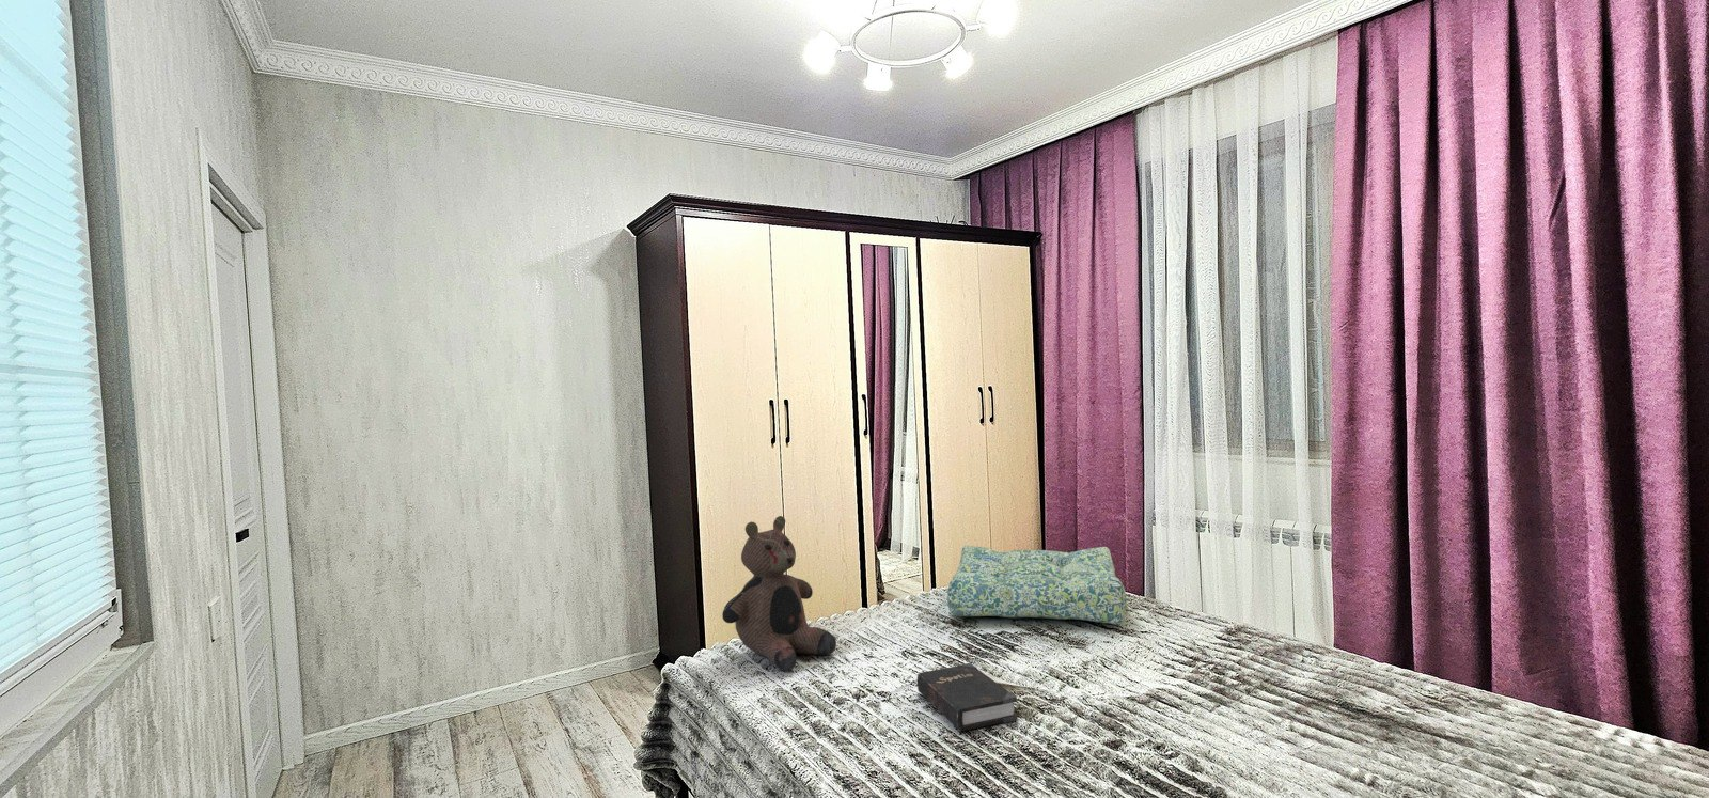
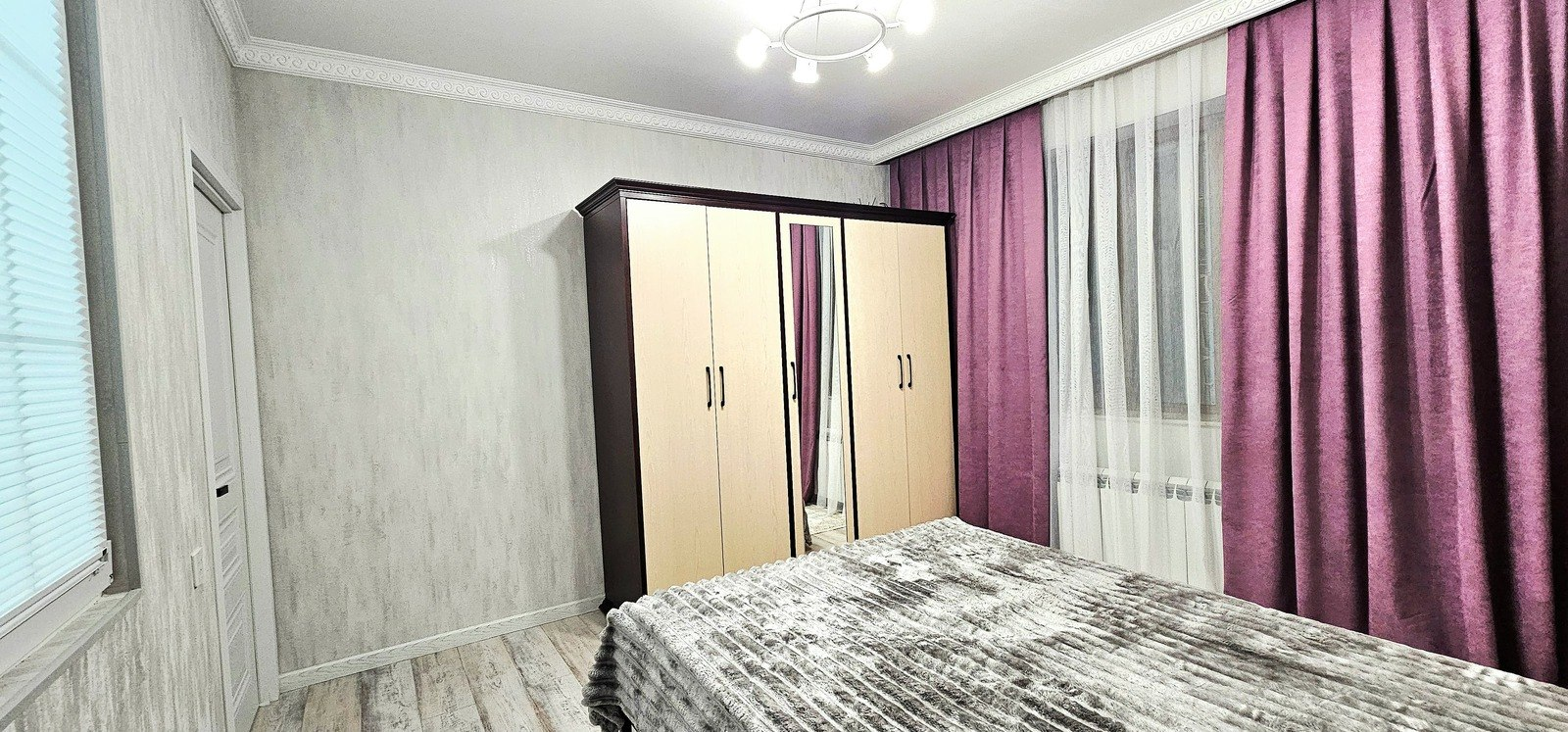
- hardback book (965, 694)
- teddy bear (780, 588)
- seat cushion (1034, 581)
